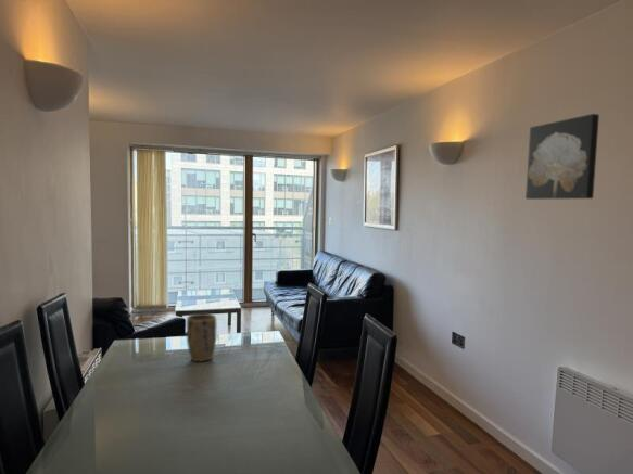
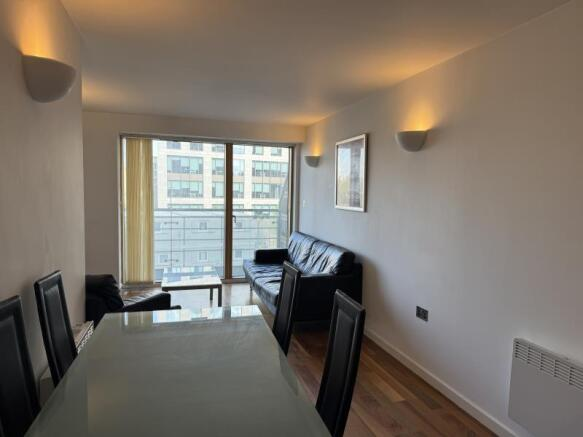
- plant pot (201, 337)
- wall art (559, 159)
